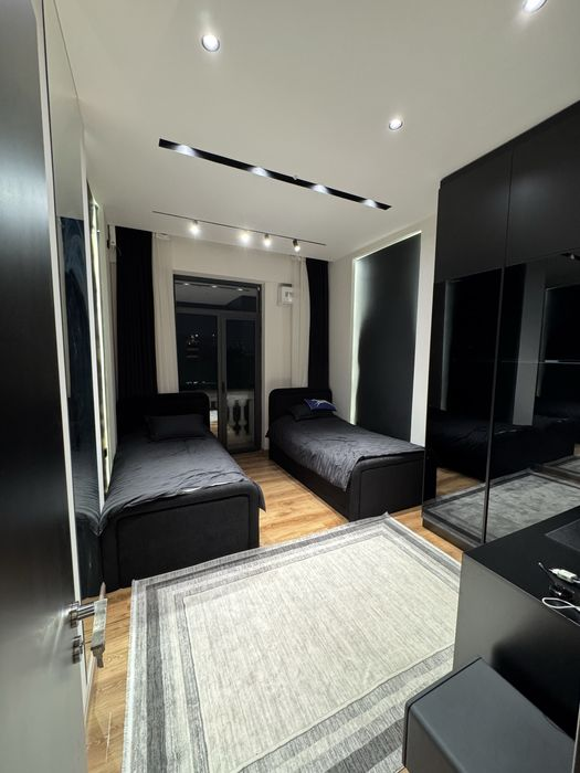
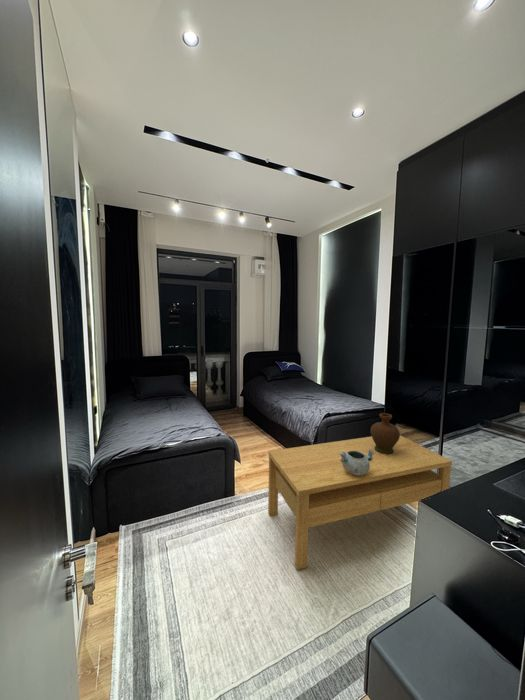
+ coffee table (356, 488)
+ decorative bowl (356, 460)
+ decorative vase (384, 432)
